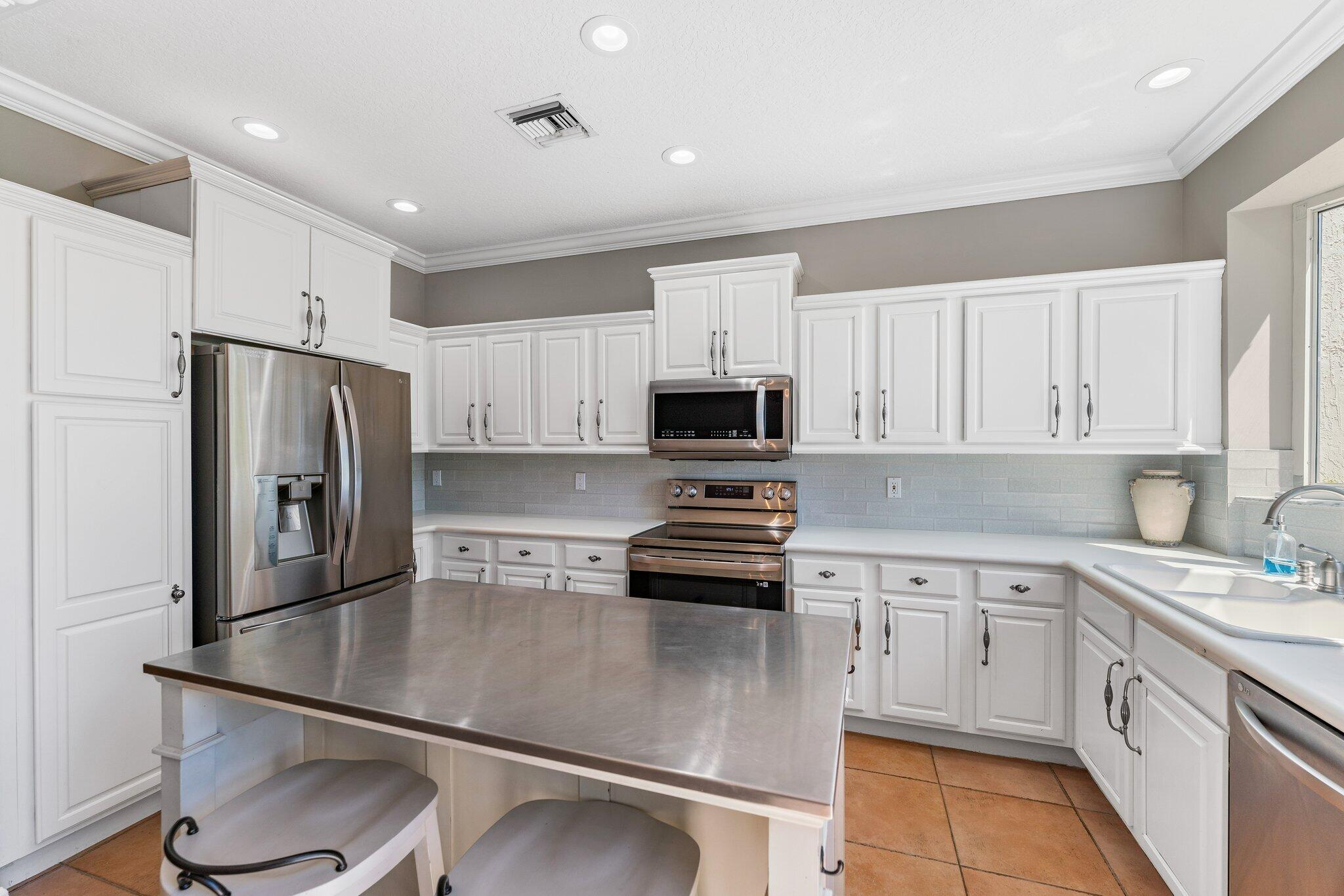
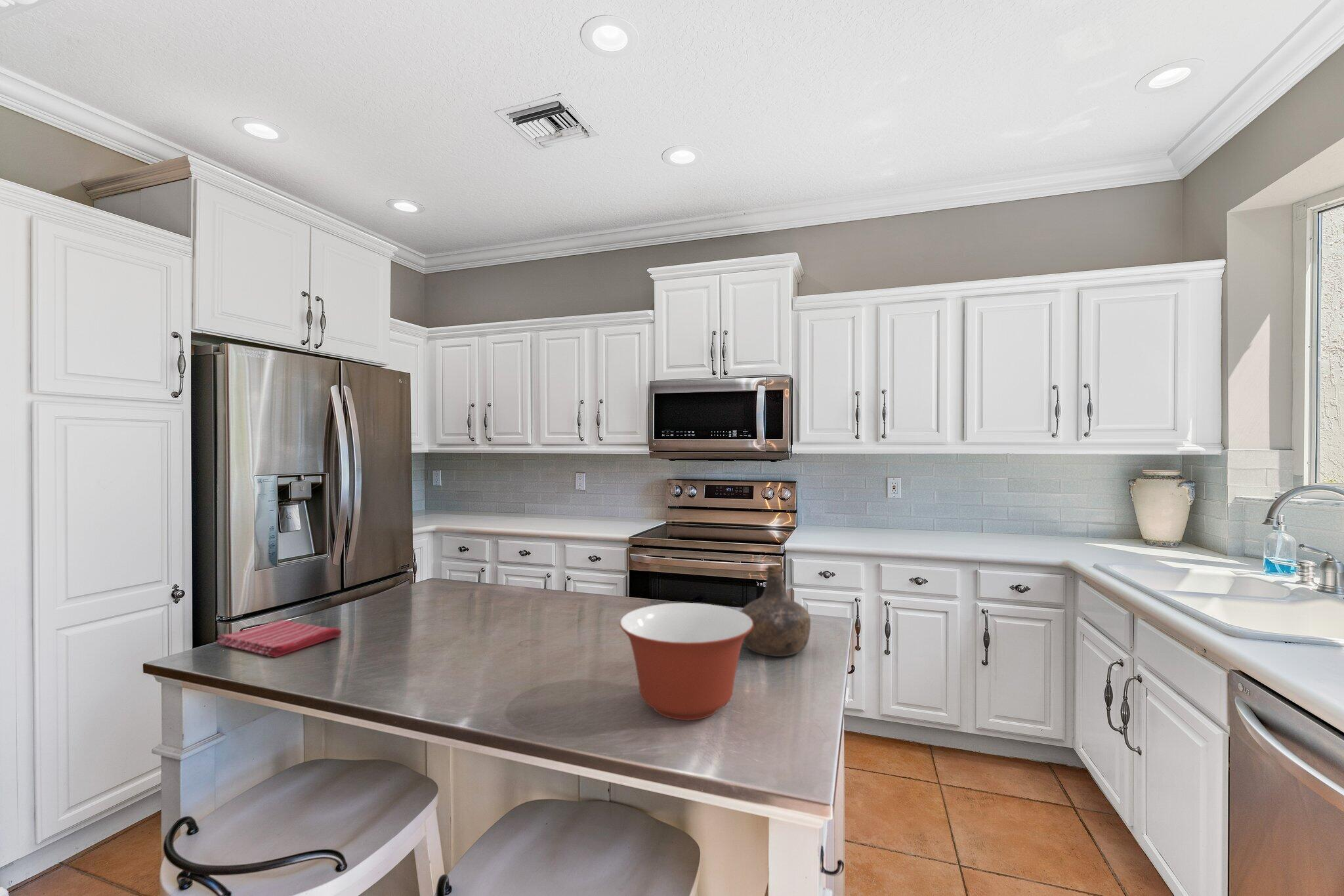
+ dish towel (280, 635)
+ bottle (774, 607)
+ mixing bowl (686, 662)
